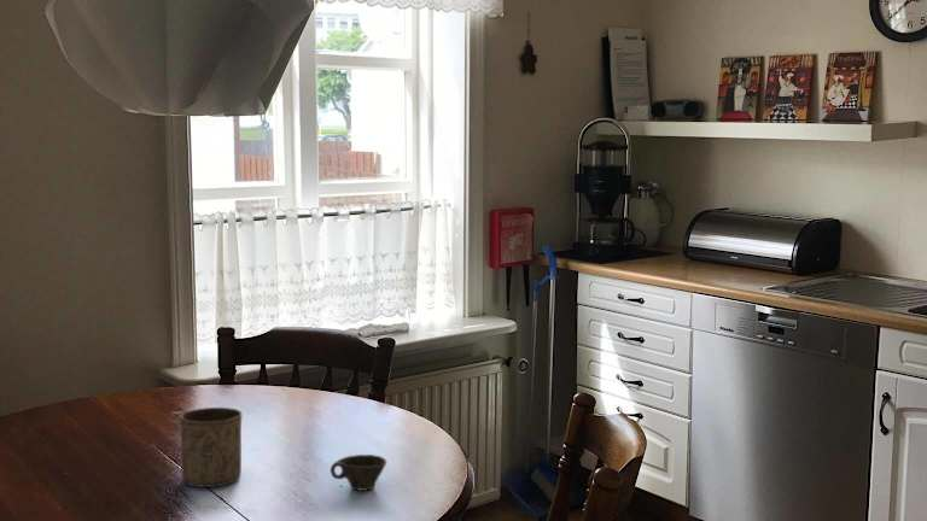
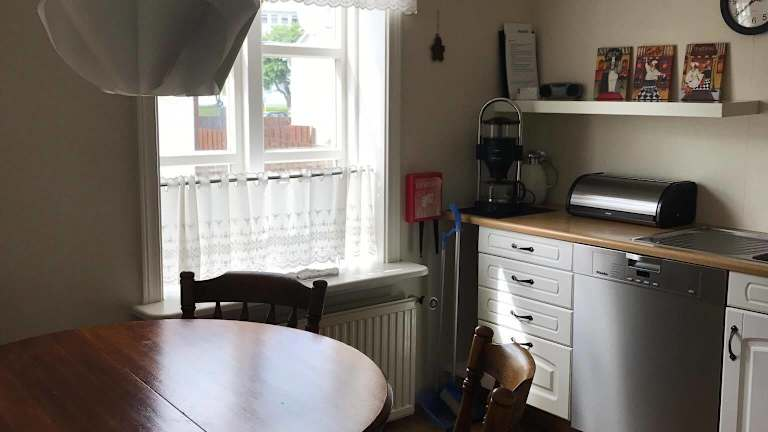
- cup (211, 446)
- cup (358, 473)
